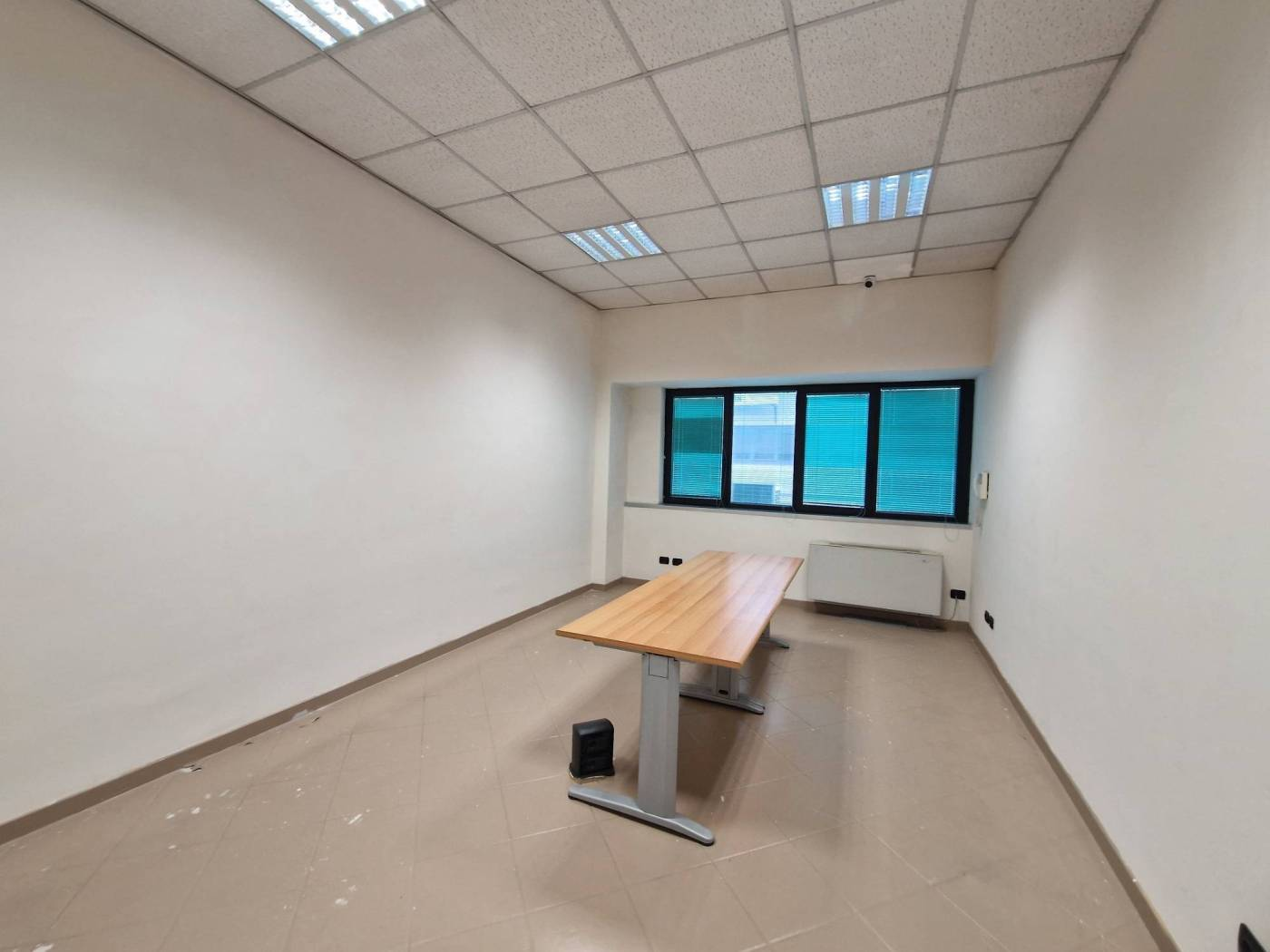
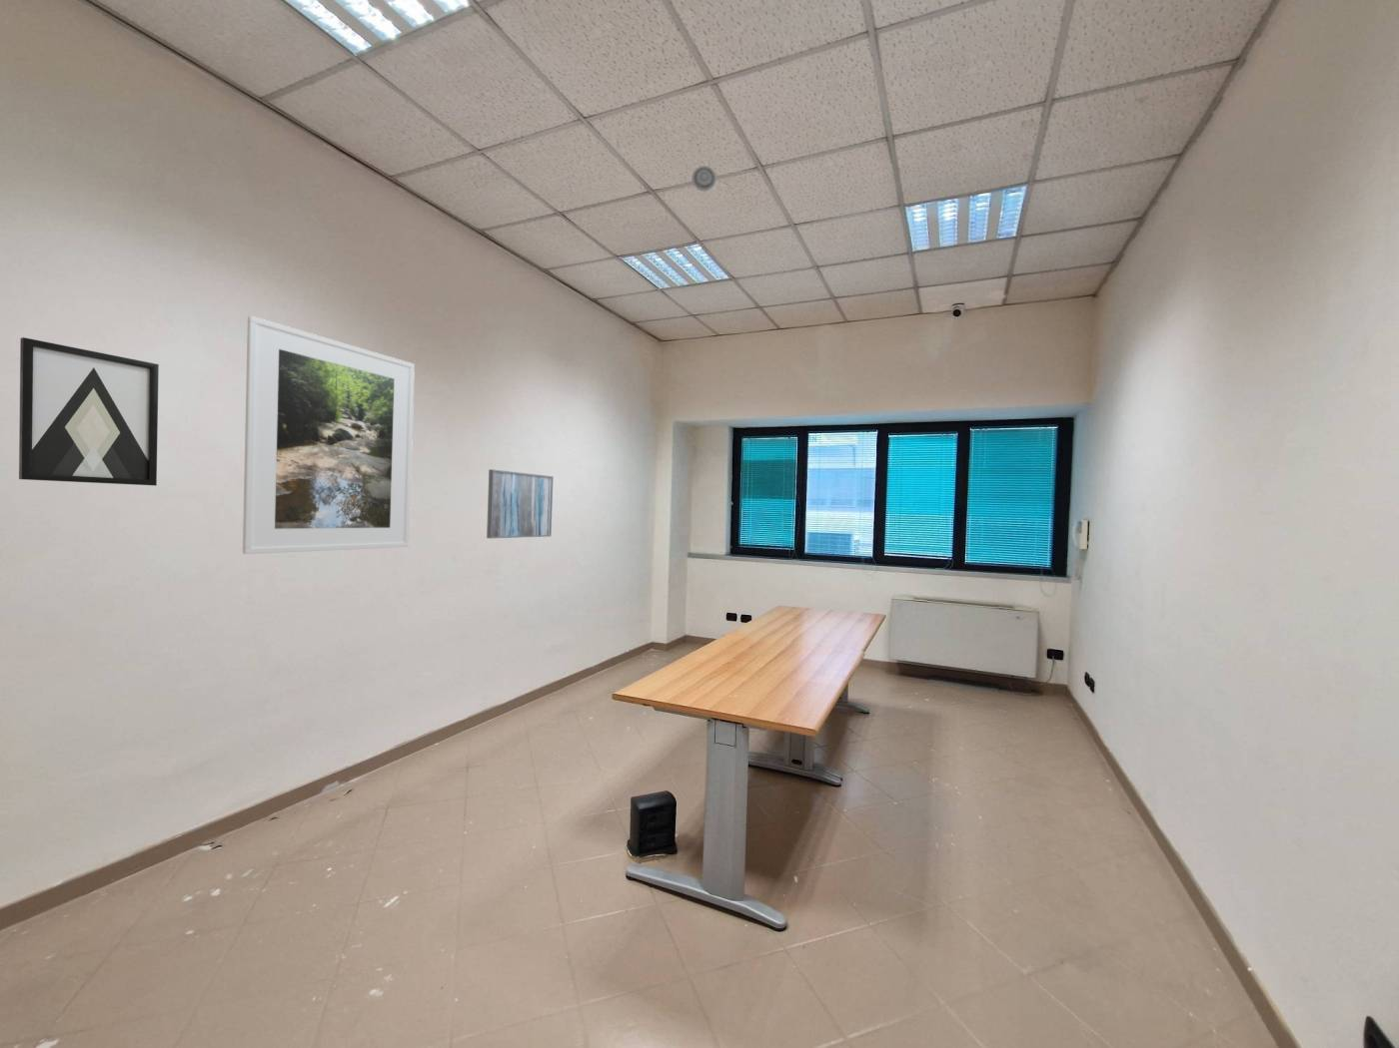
+ smoke detector (704, 176)
+ wall art (522, 505)
+ wall art (93, 417)
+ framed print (339, 446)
